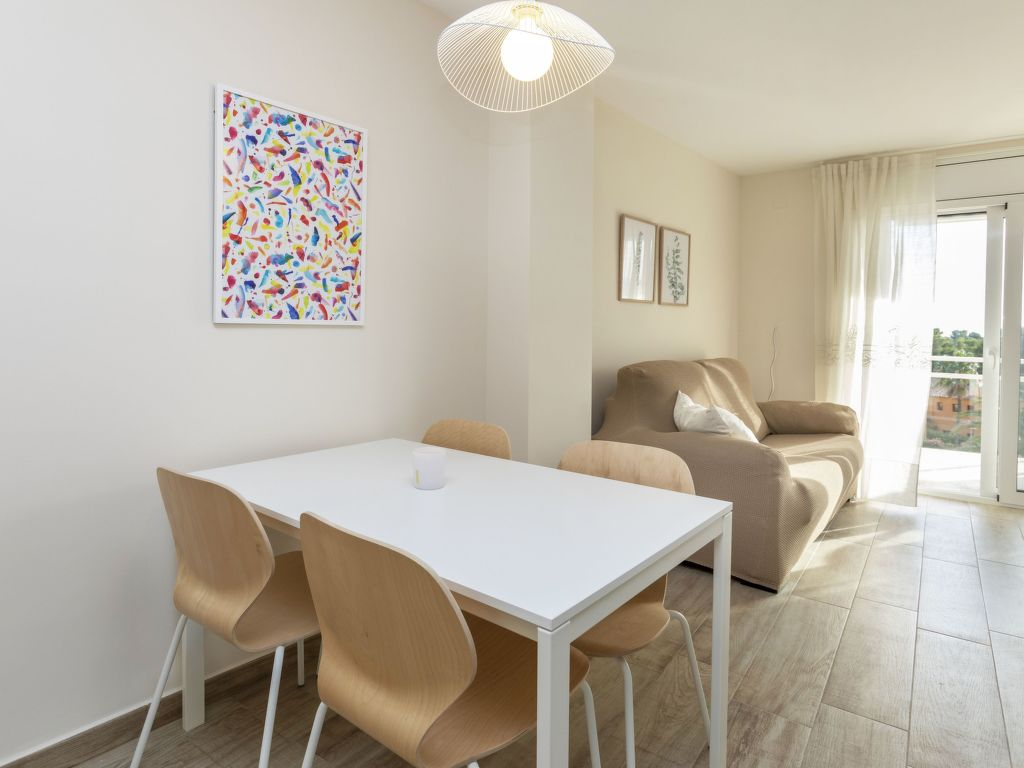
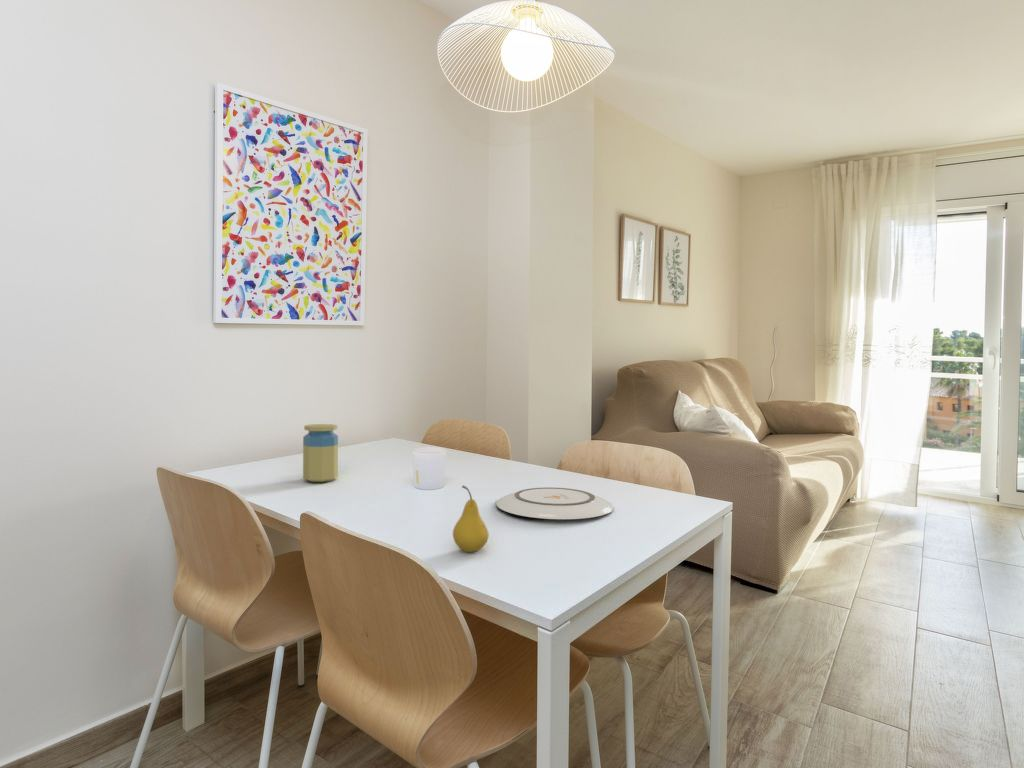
+ jar (320, 452)
+ plate (554, 500)
+ fruit (470, 518)
